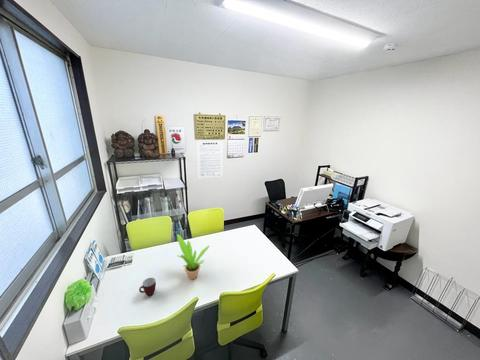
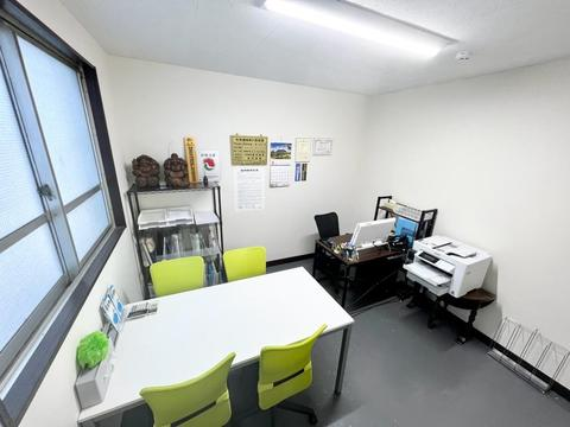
- mug (147, 288)
- potted plant (192, 258)
